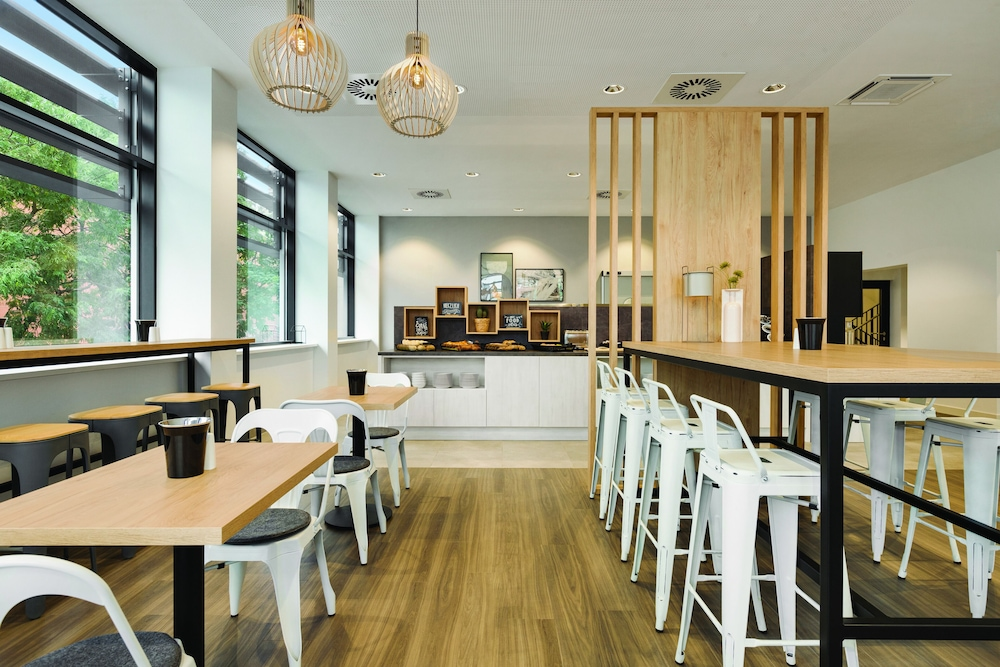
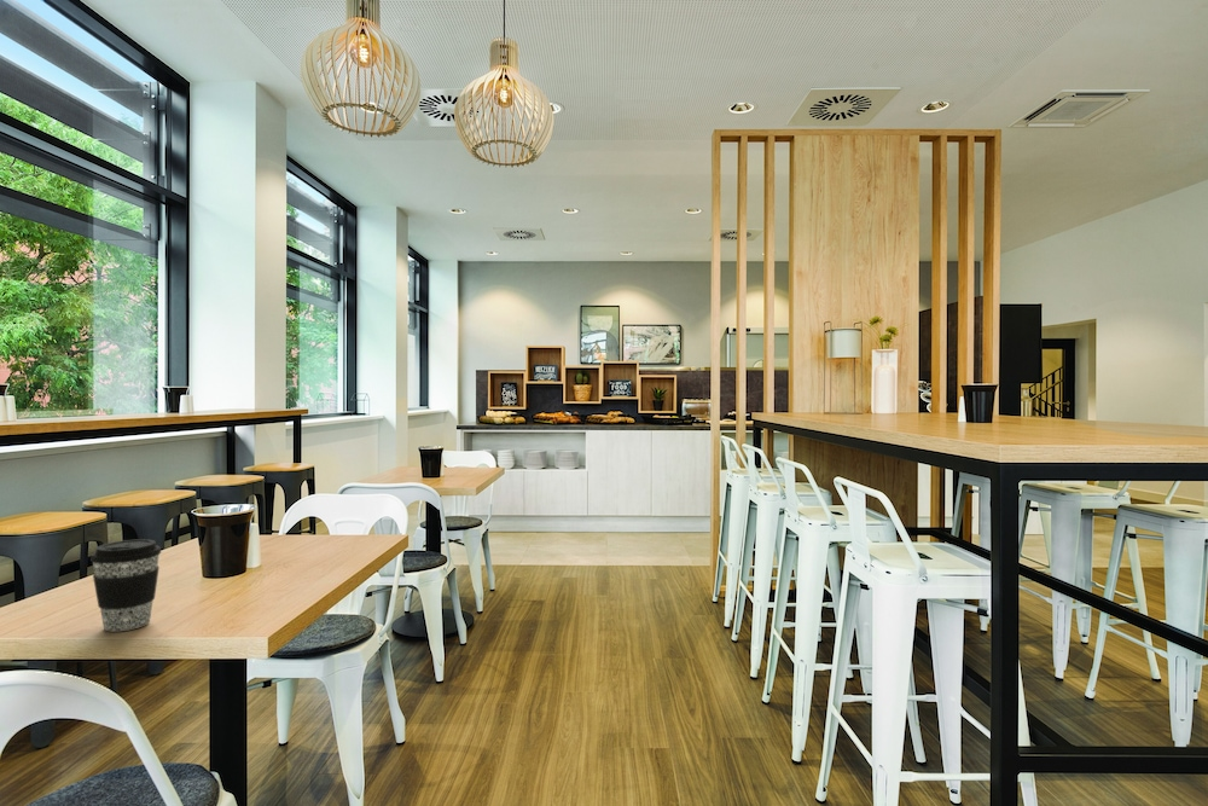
+ coffee cup (127, 584)
